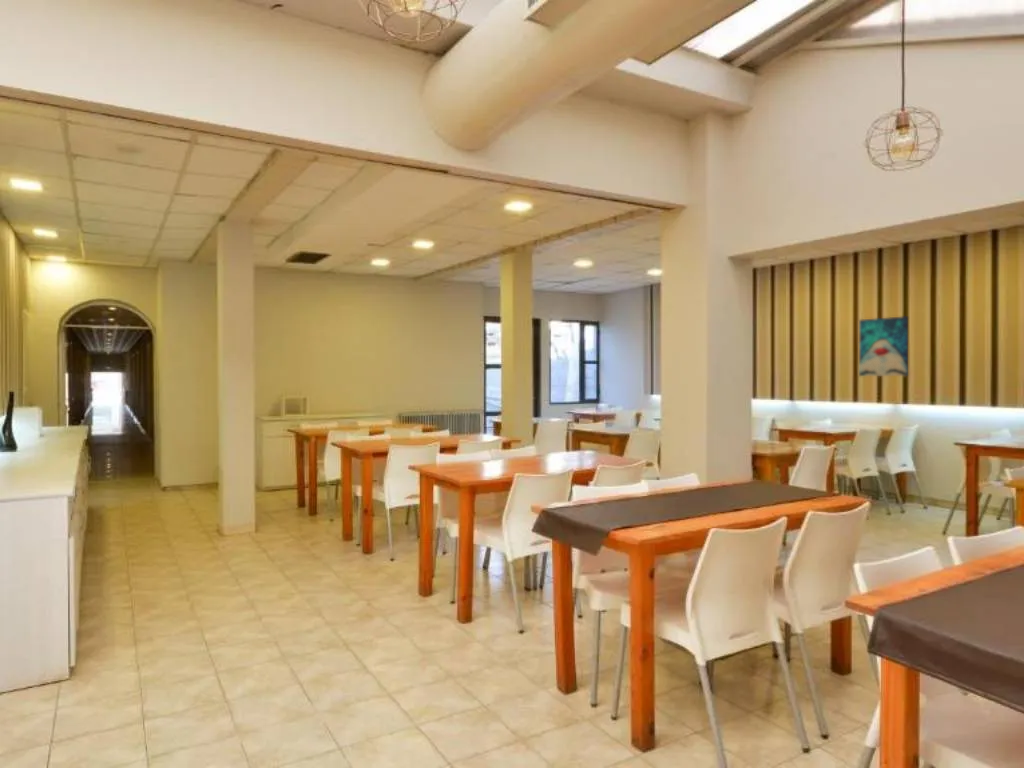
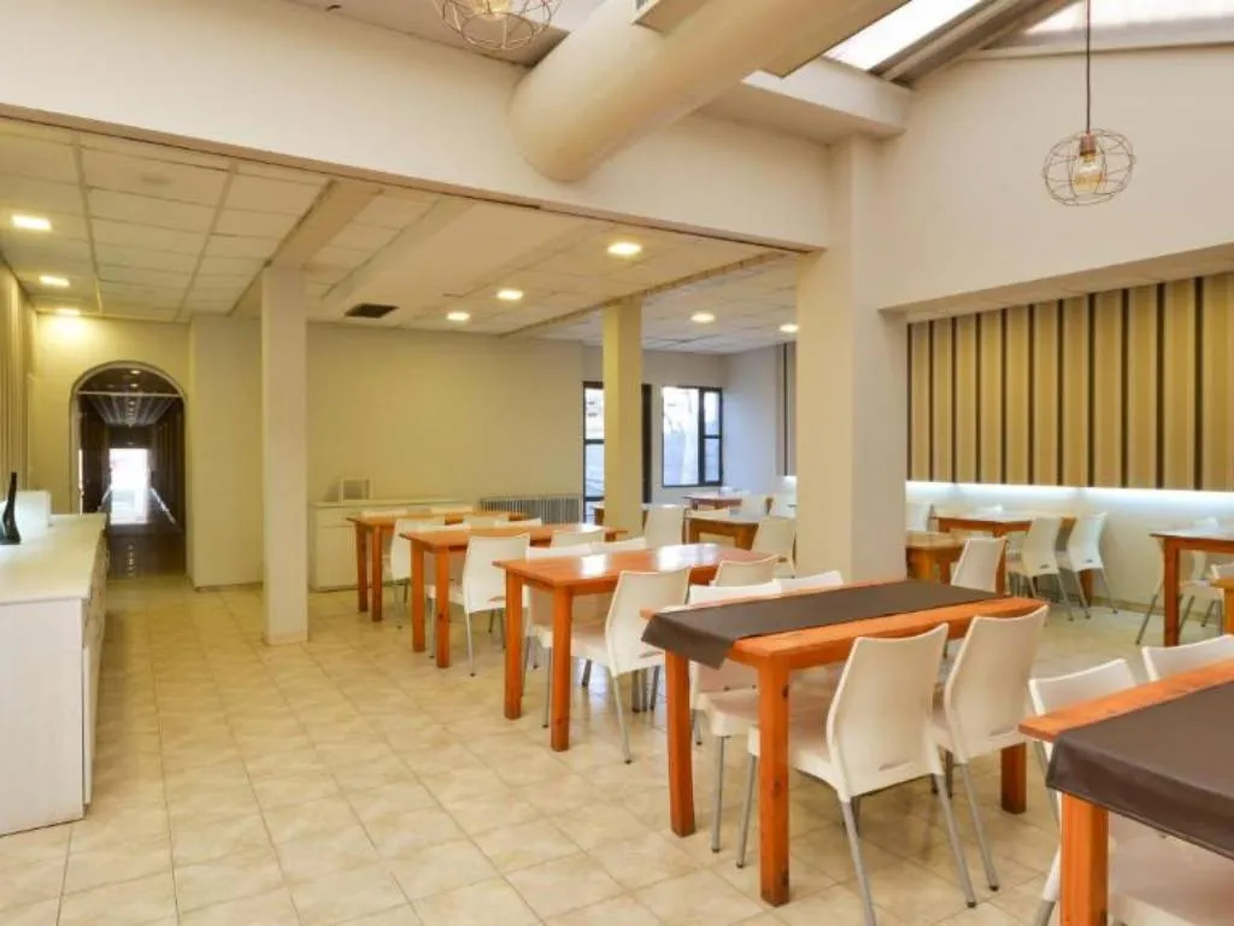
- wall art (883, 347)
